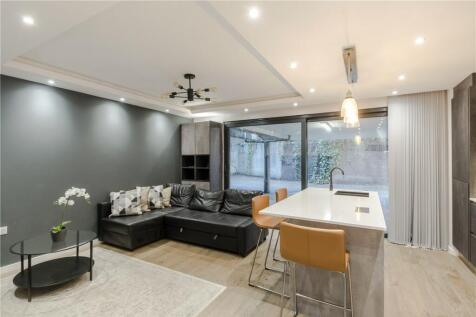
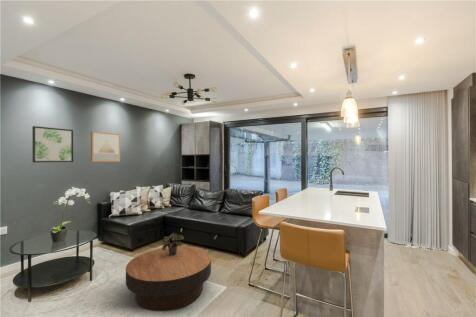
+ wall art (106, 147)
+ potted plant (172, 244)
+ wall art (54, 145)
+ coffee table (170, 275)
